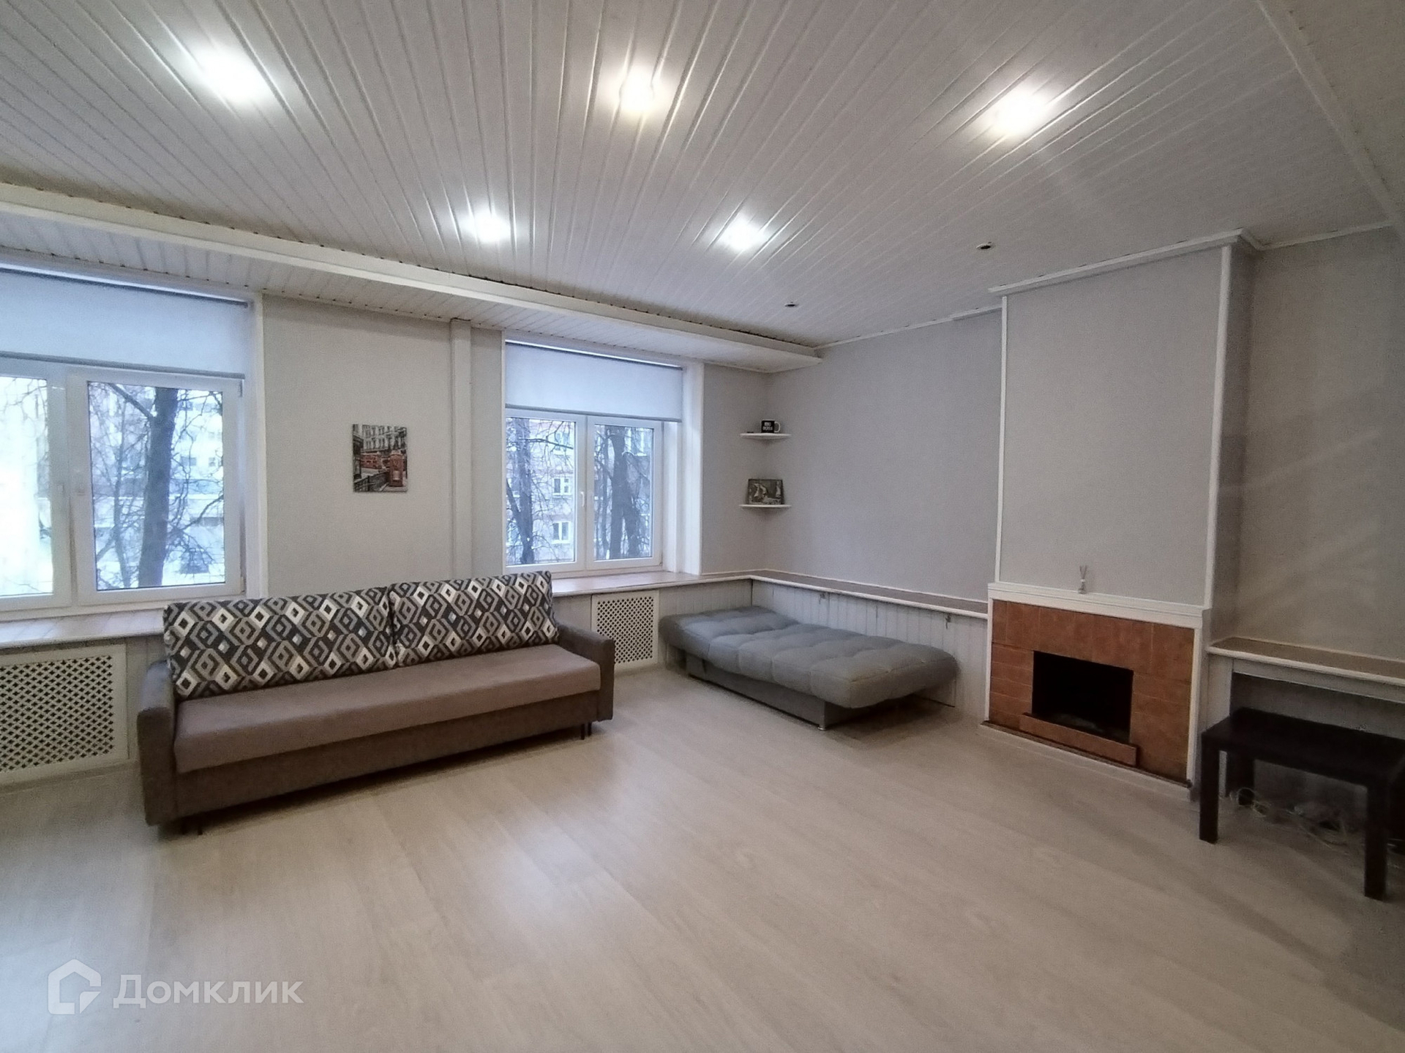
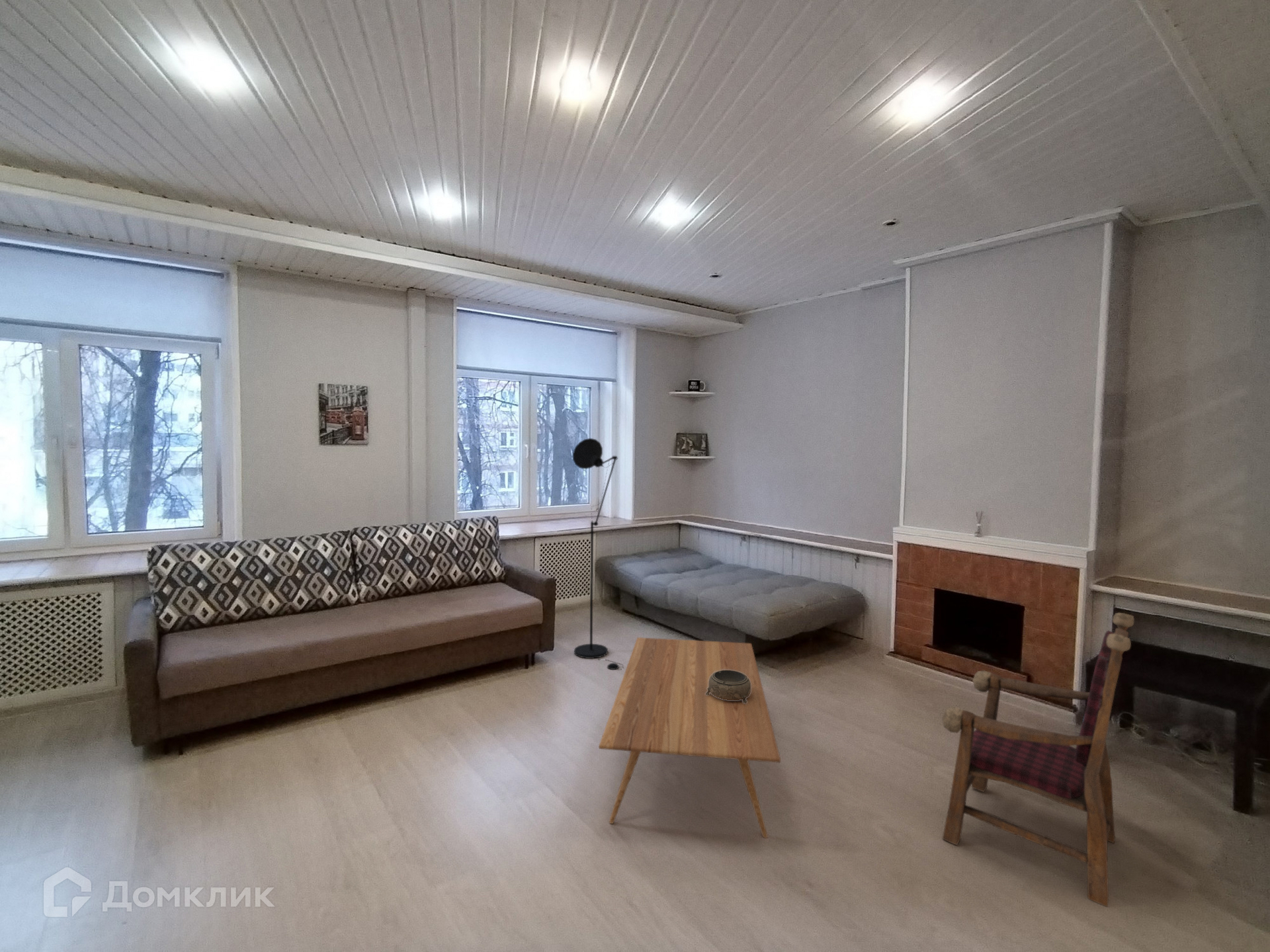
+ floor lamp (593, 547)
+ armchair (1035, 729)
+ decorative bowl (730, 685)
+ coffee table (691, 719)
